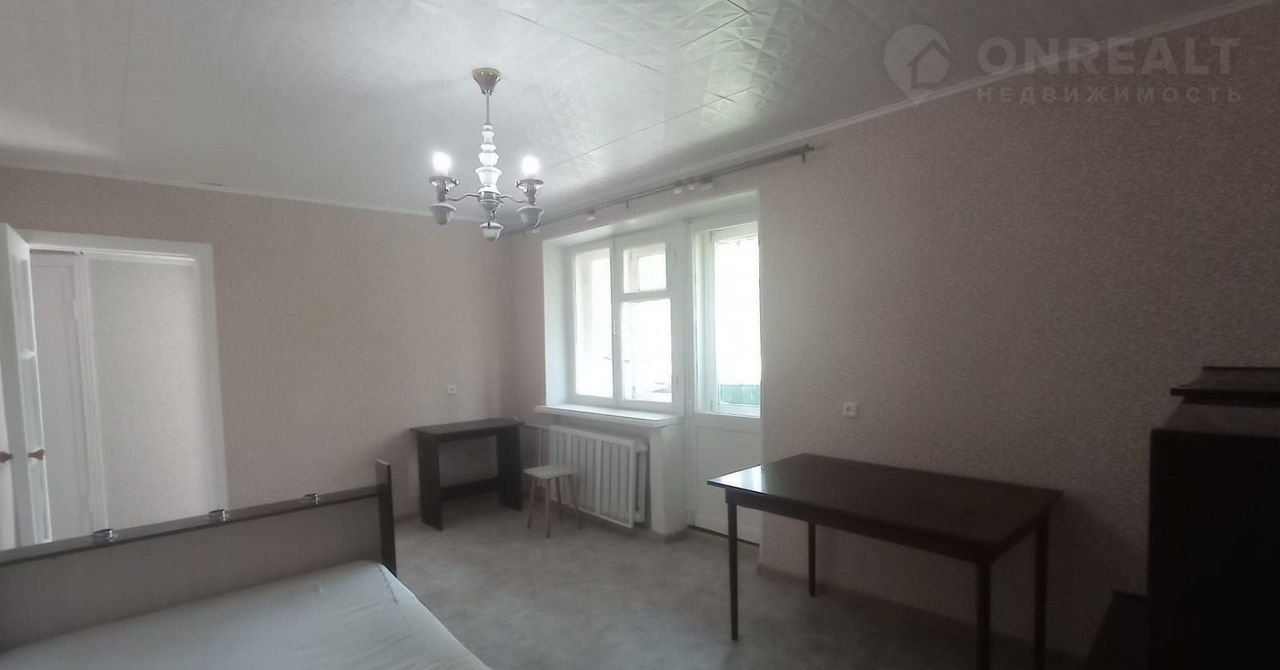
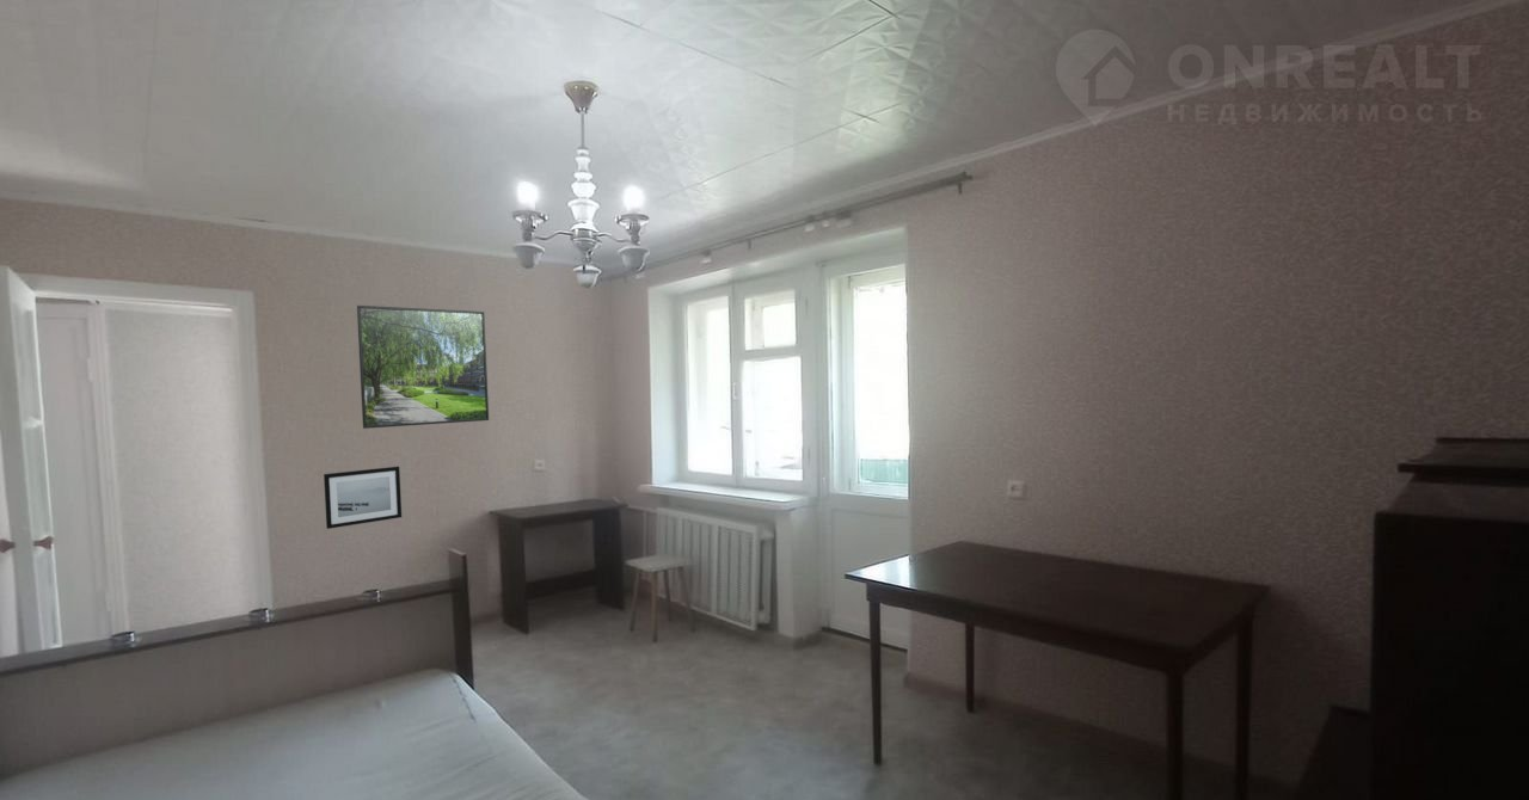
+ wall art (363, 496)
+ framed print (426, 367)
